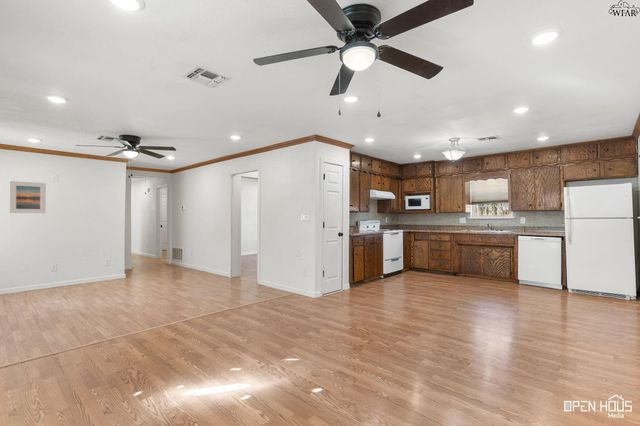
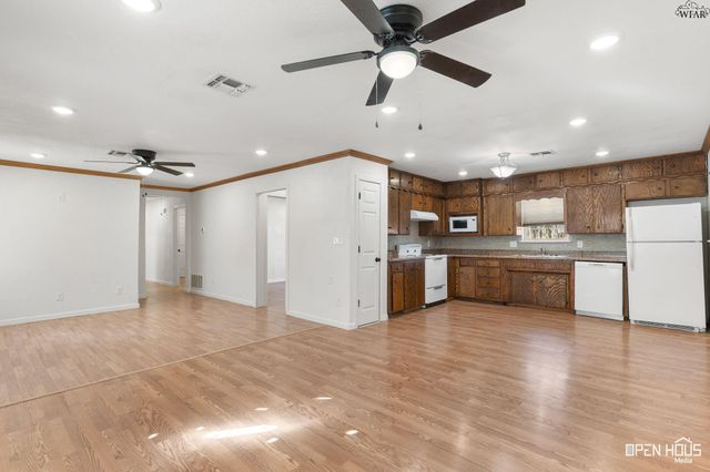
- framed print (28, 197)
